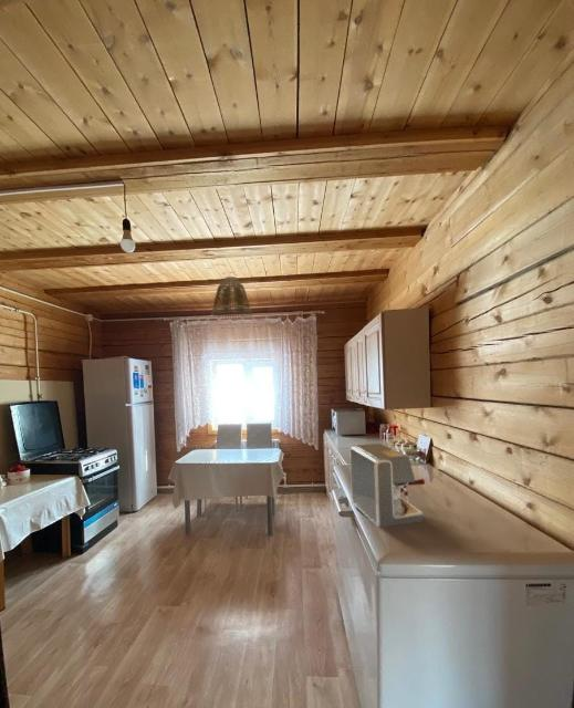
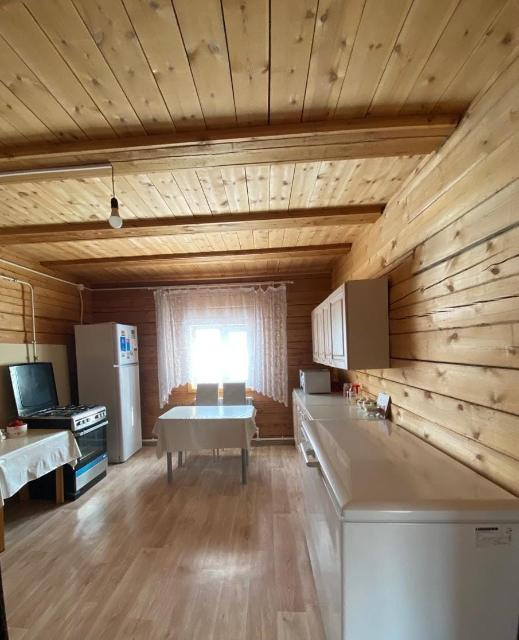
- coffee maker (383, 481)
- lamp shade (231, 296)
